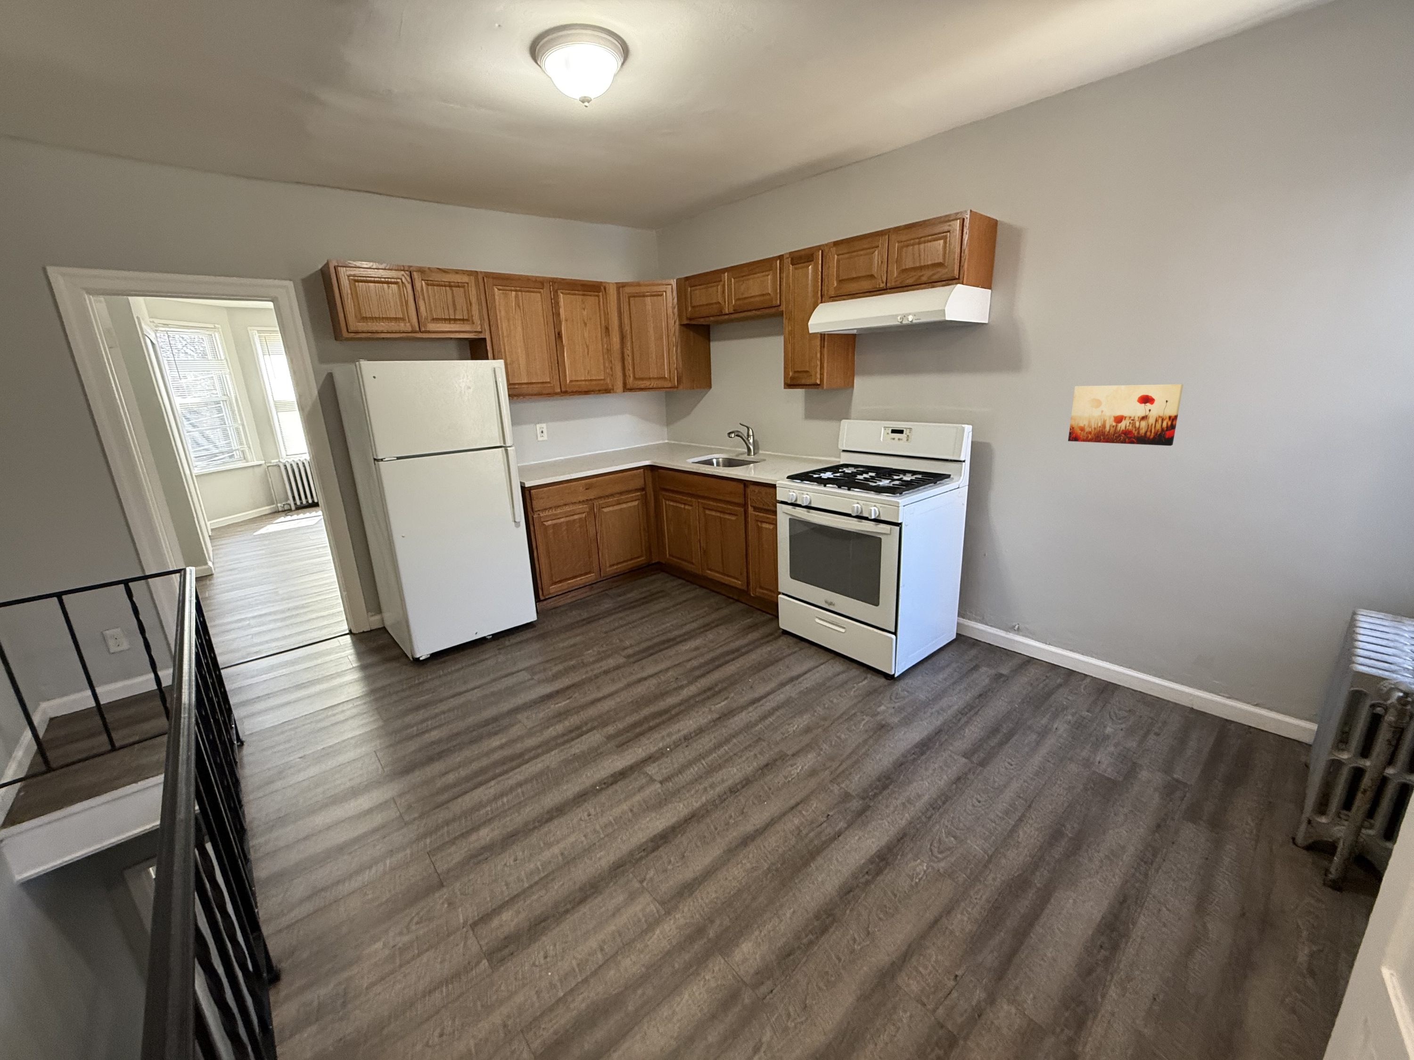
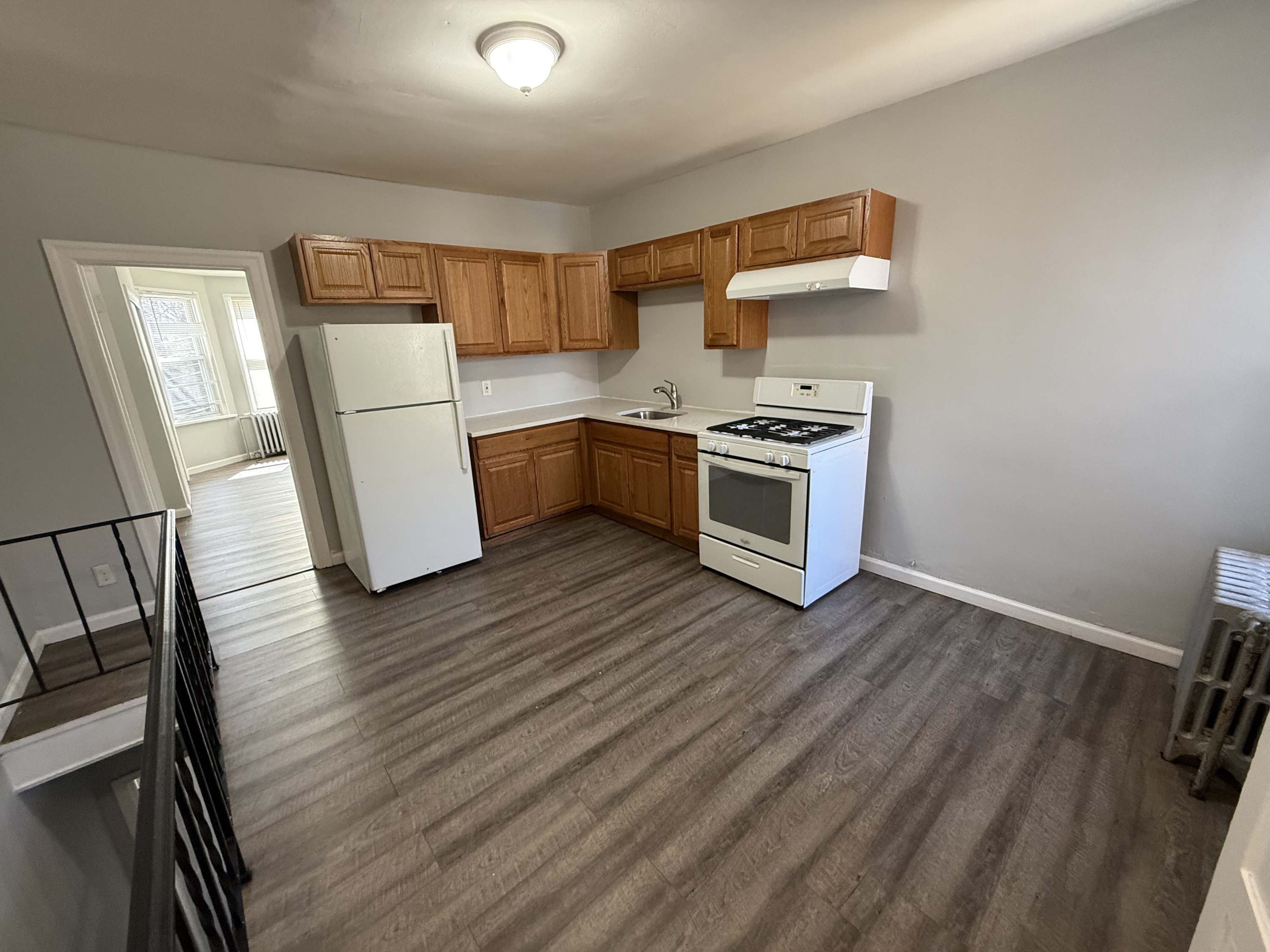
- wall art (1122, 414)
